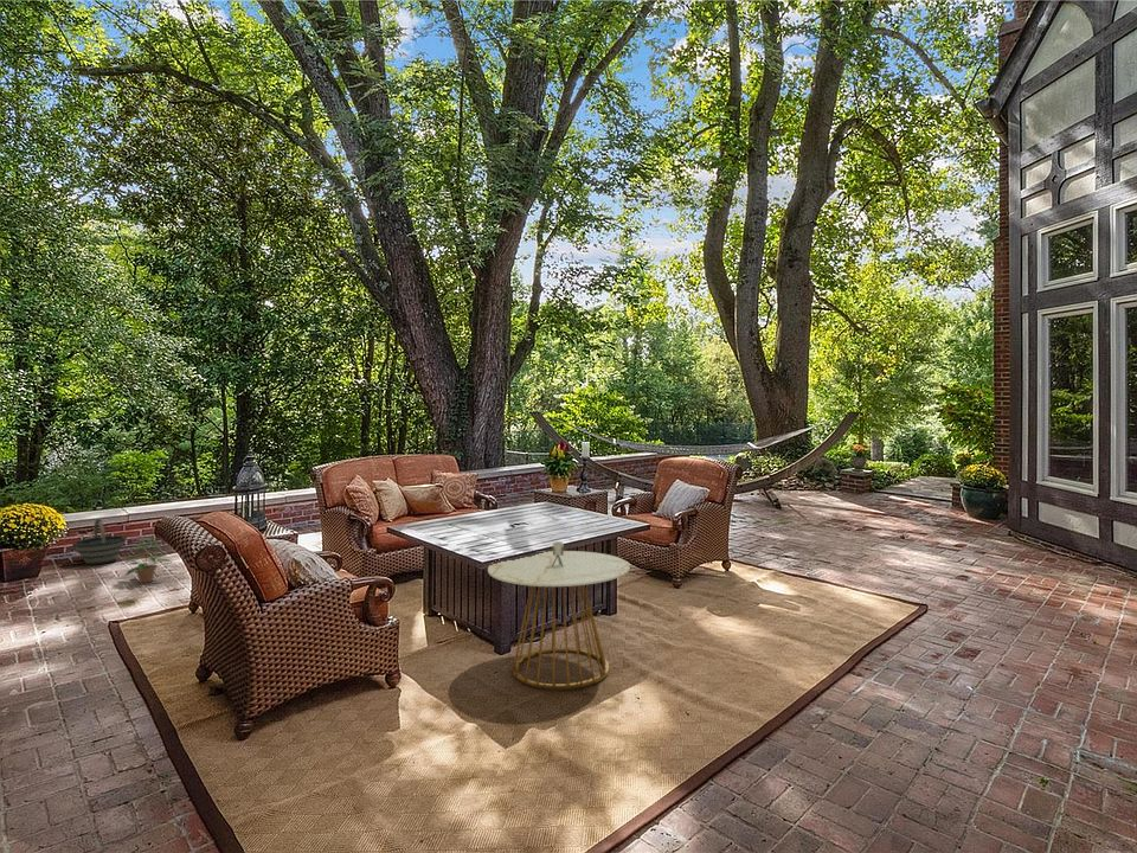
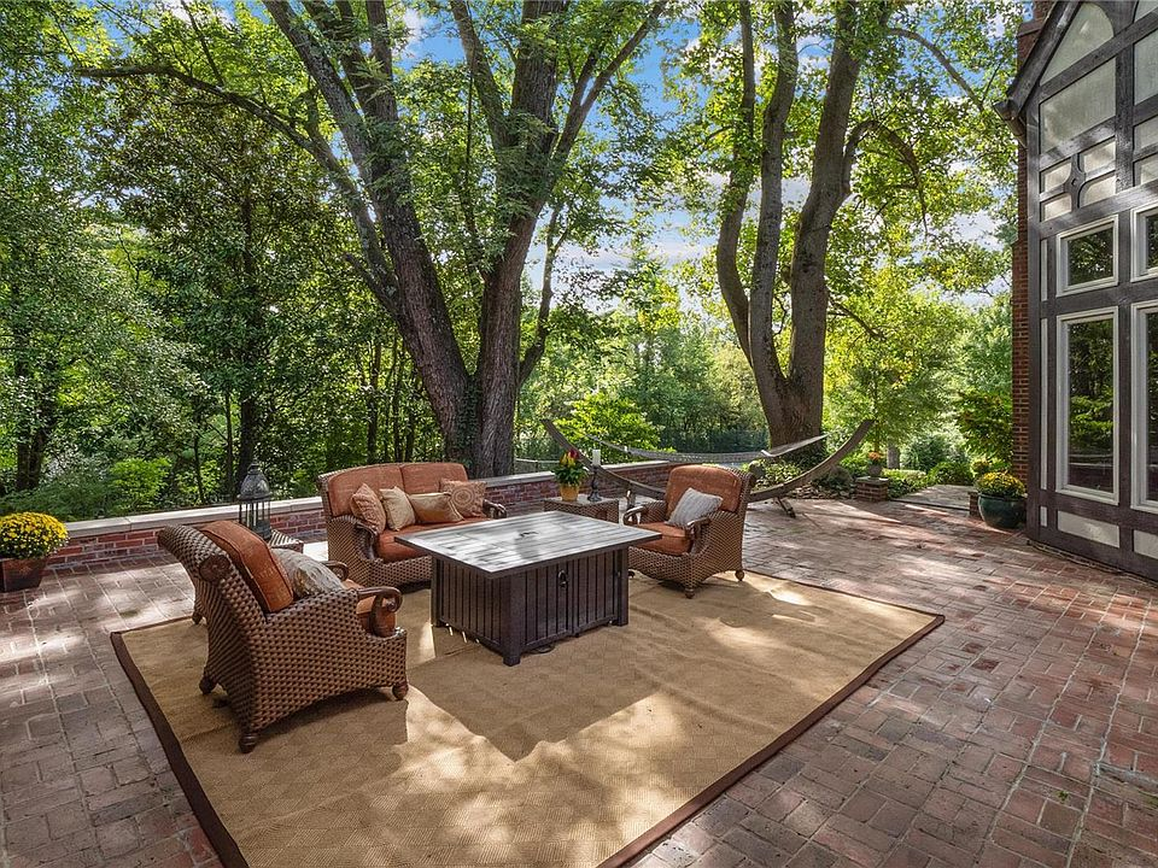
- potted plant (146, 559)
- side table (554, 605)
- bucket (99, 540)
